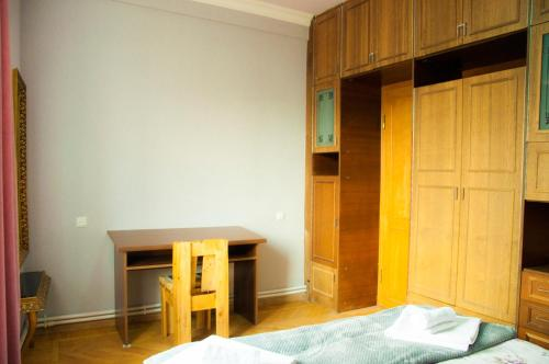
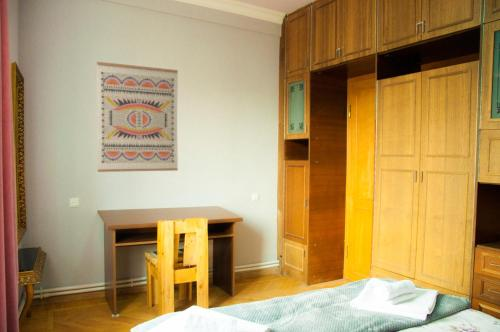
+ wall art (139, 119)
